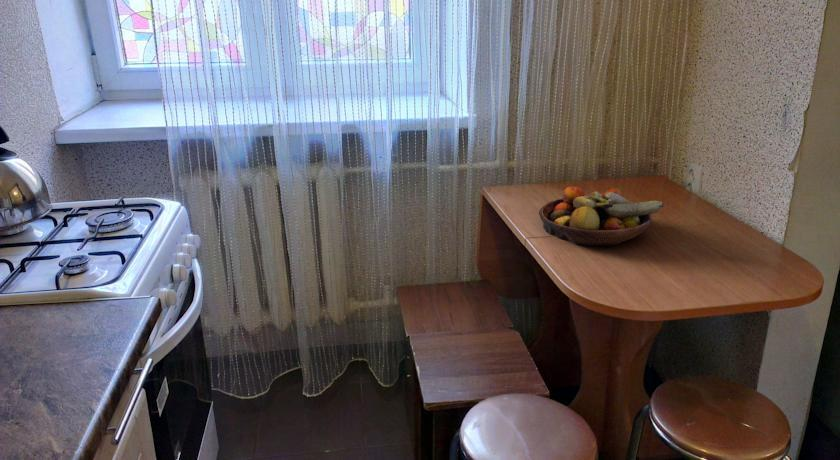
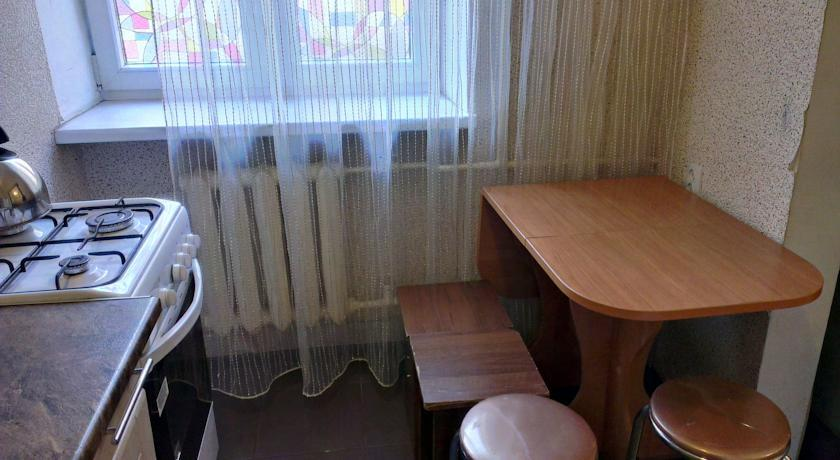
- fruit bowl (596, 208)
